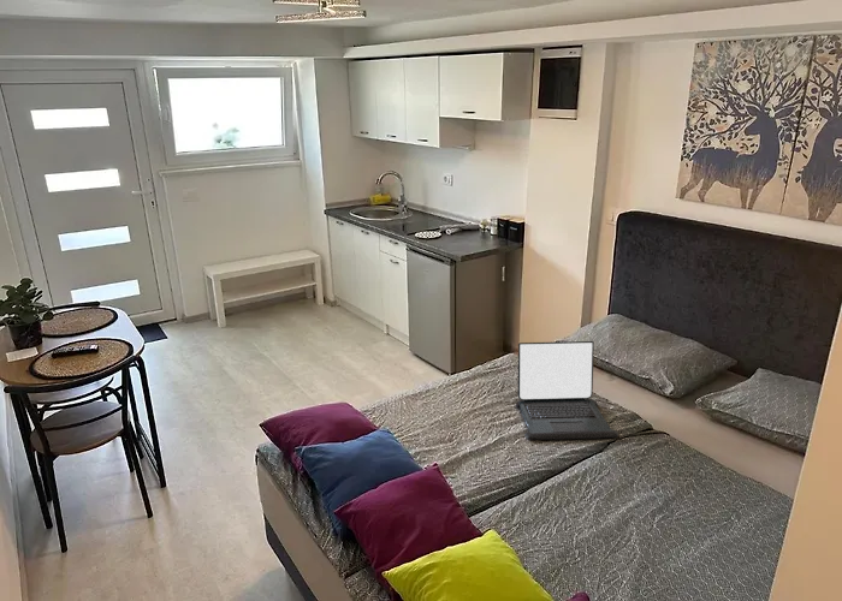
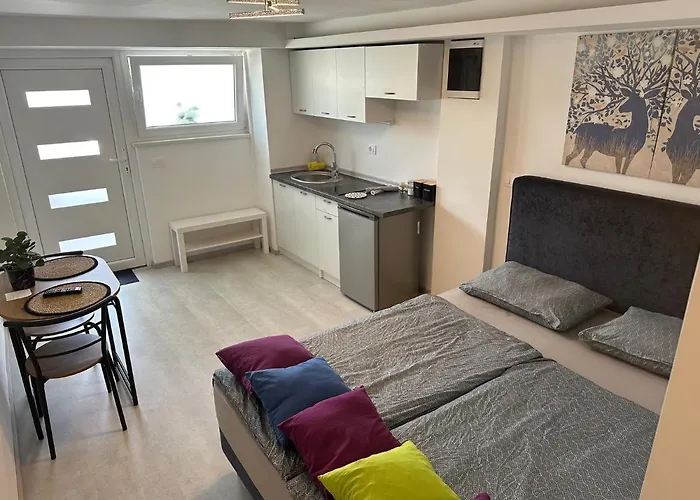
- laptop (564, 388)
